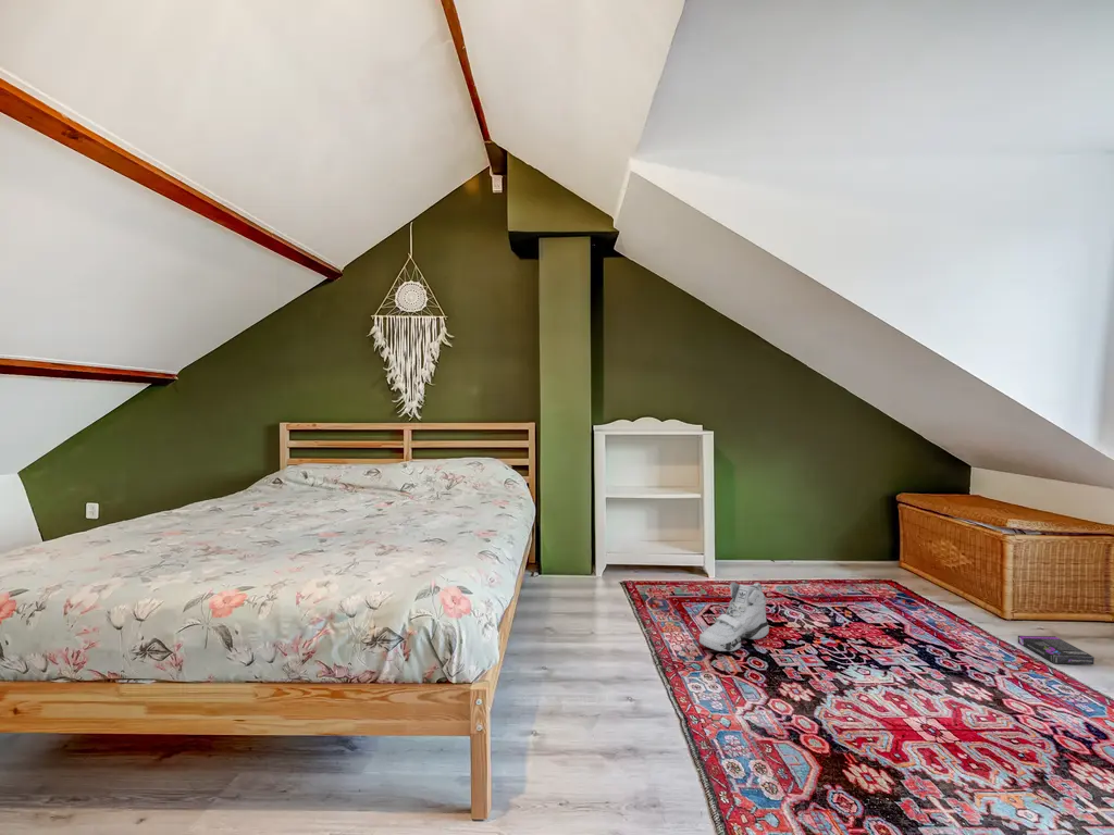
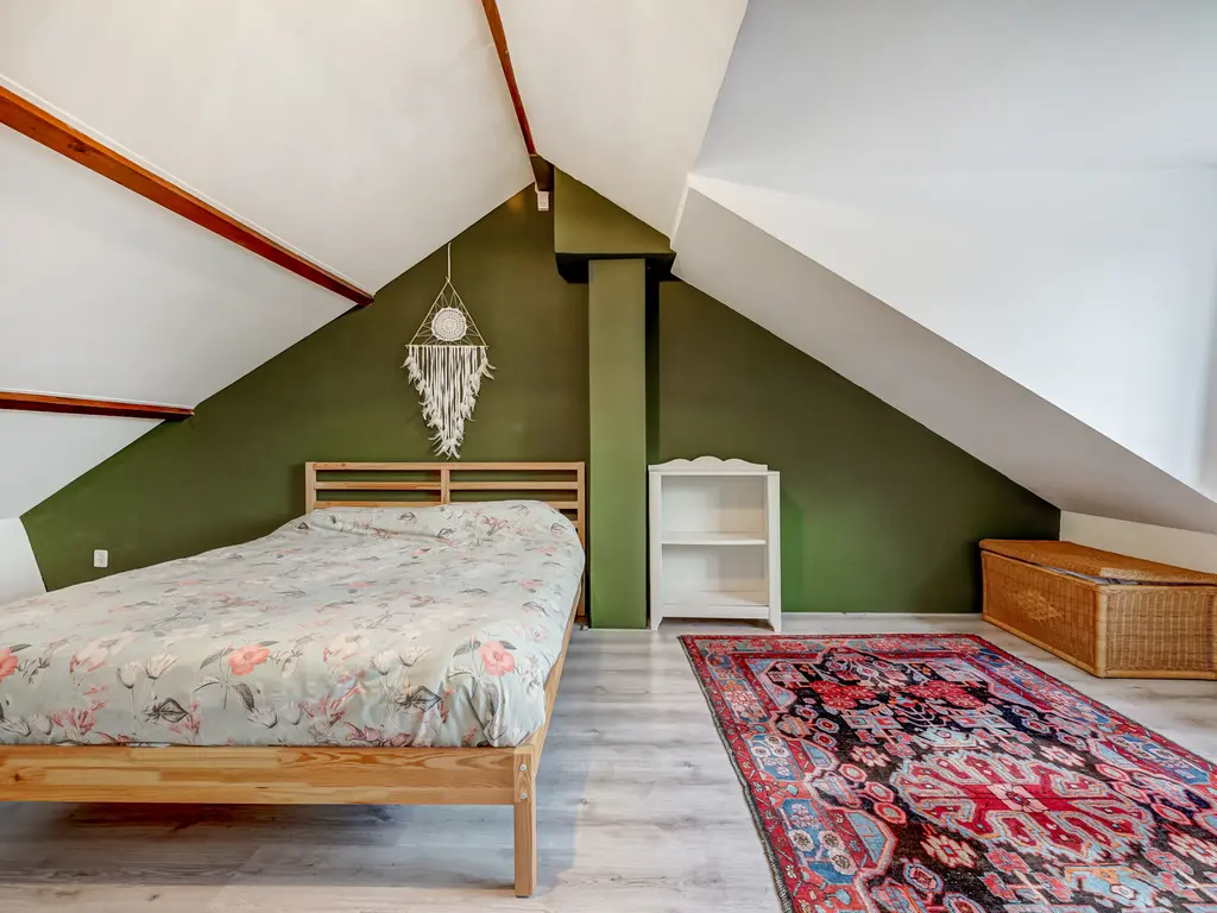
- sneaker (734, 614)
- box (1054, 649)
